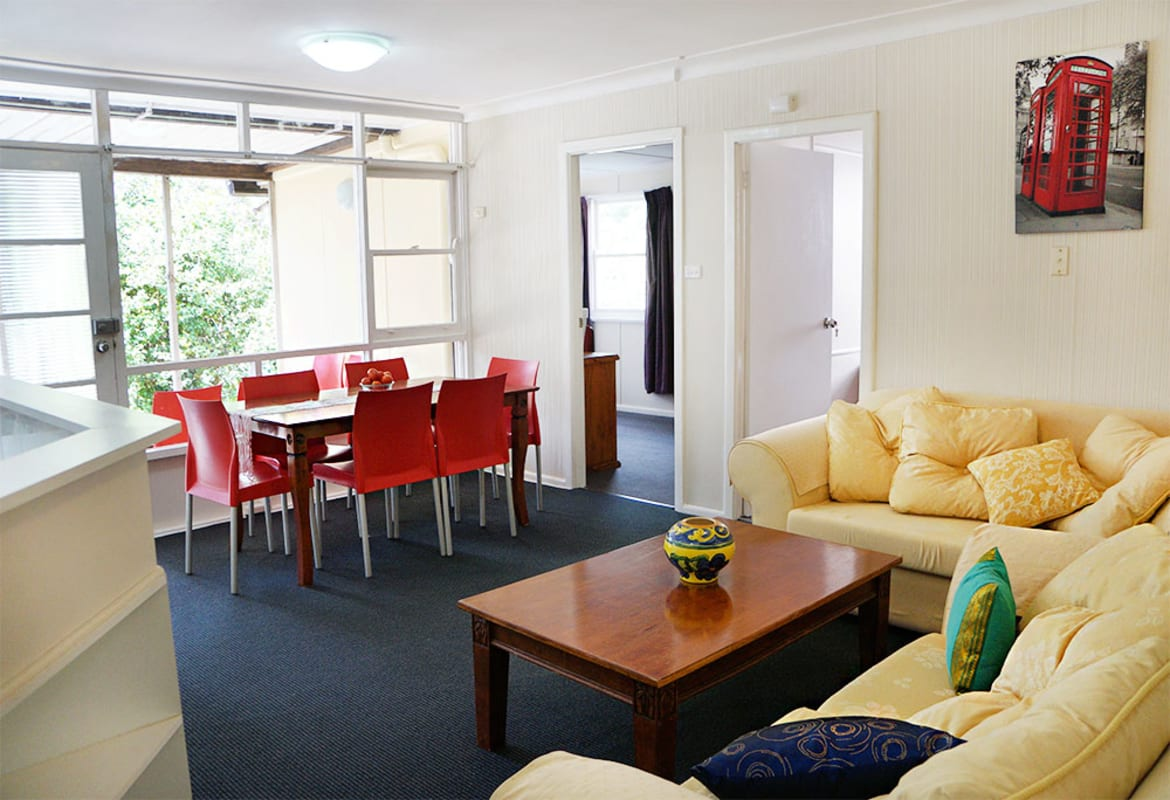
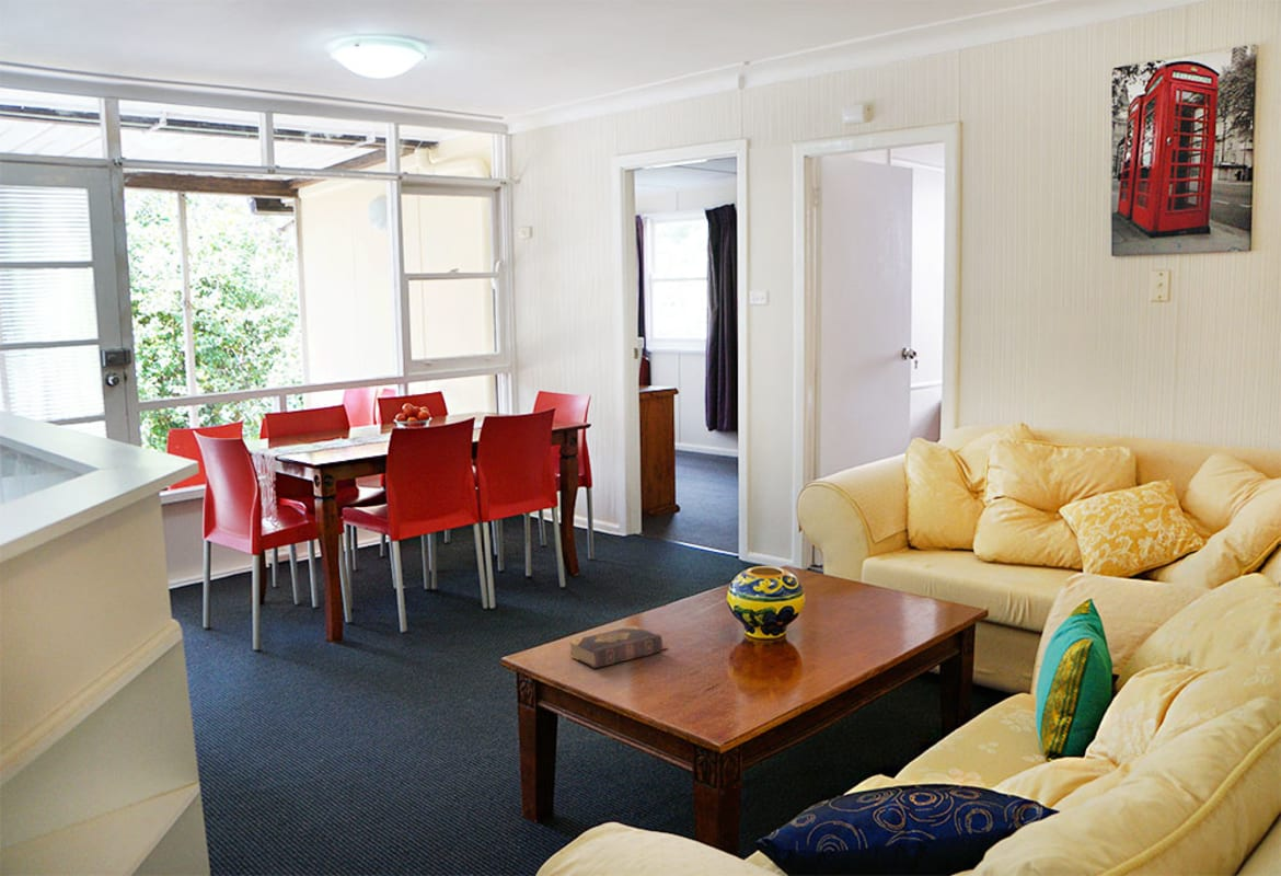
+ book (621, 645)
